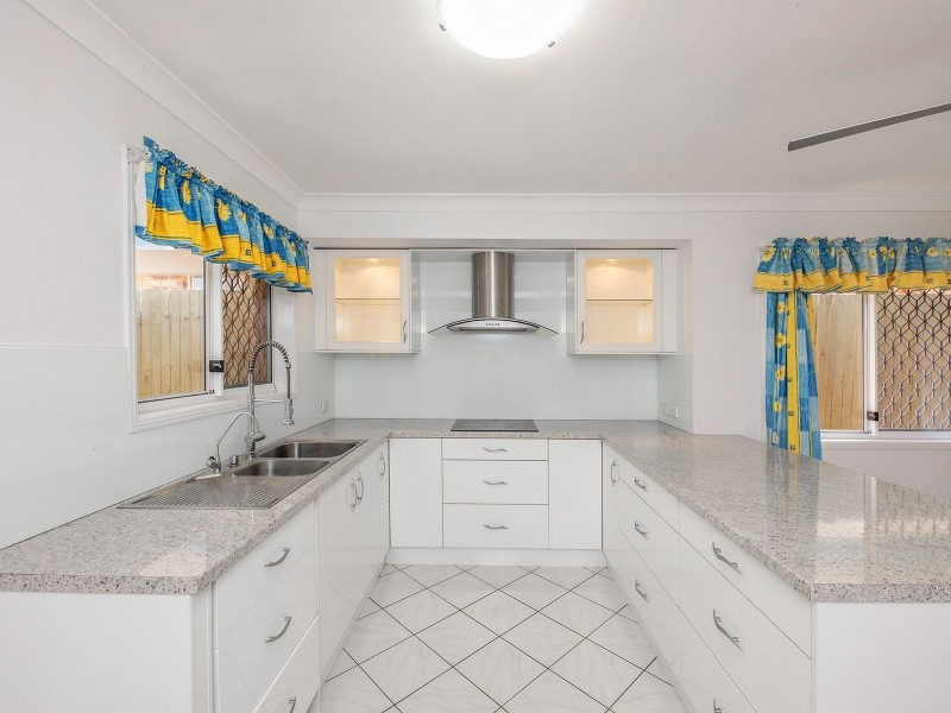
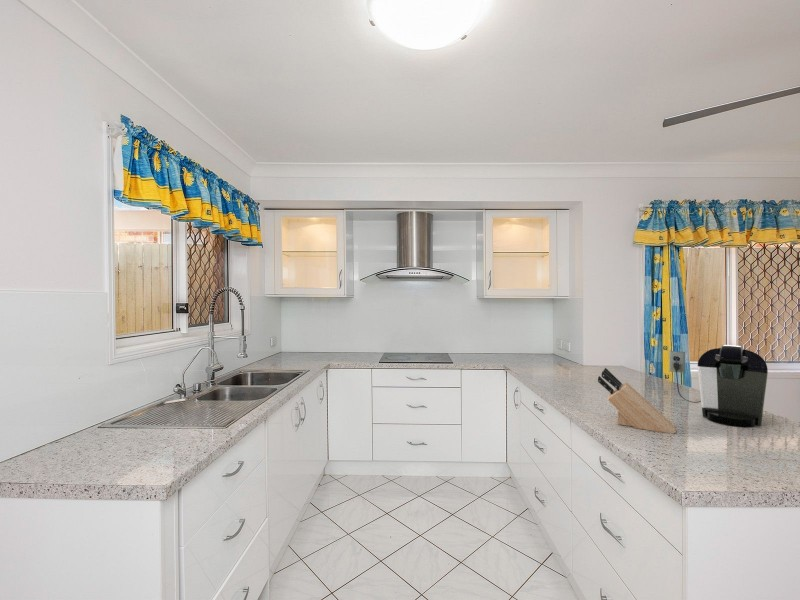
+ coffee maker (712, 380)
+ knife block (634, 398)
